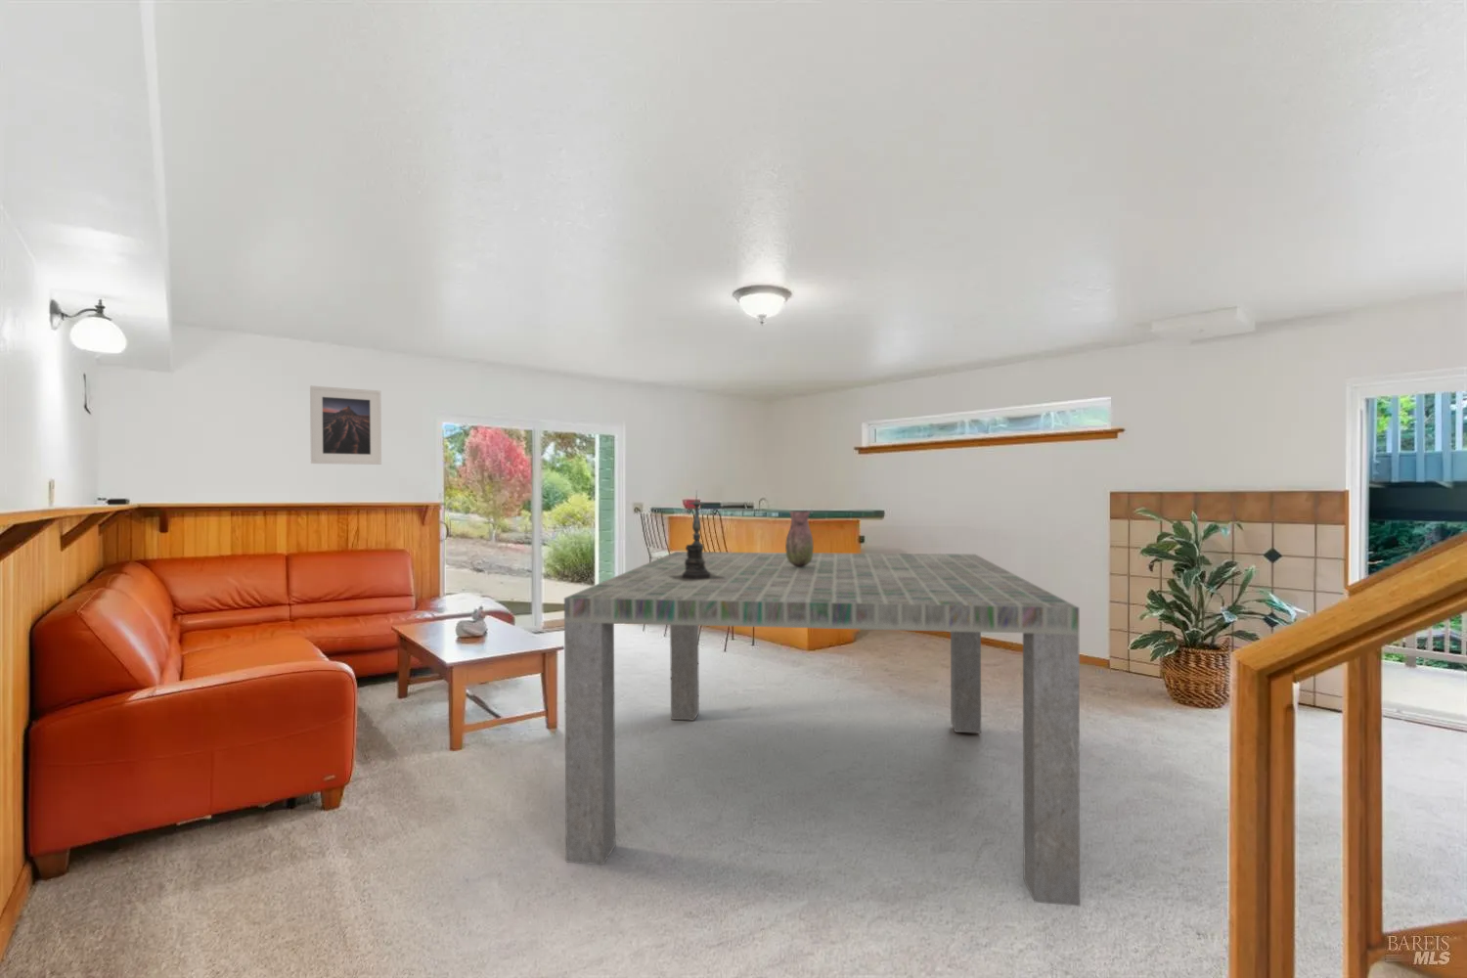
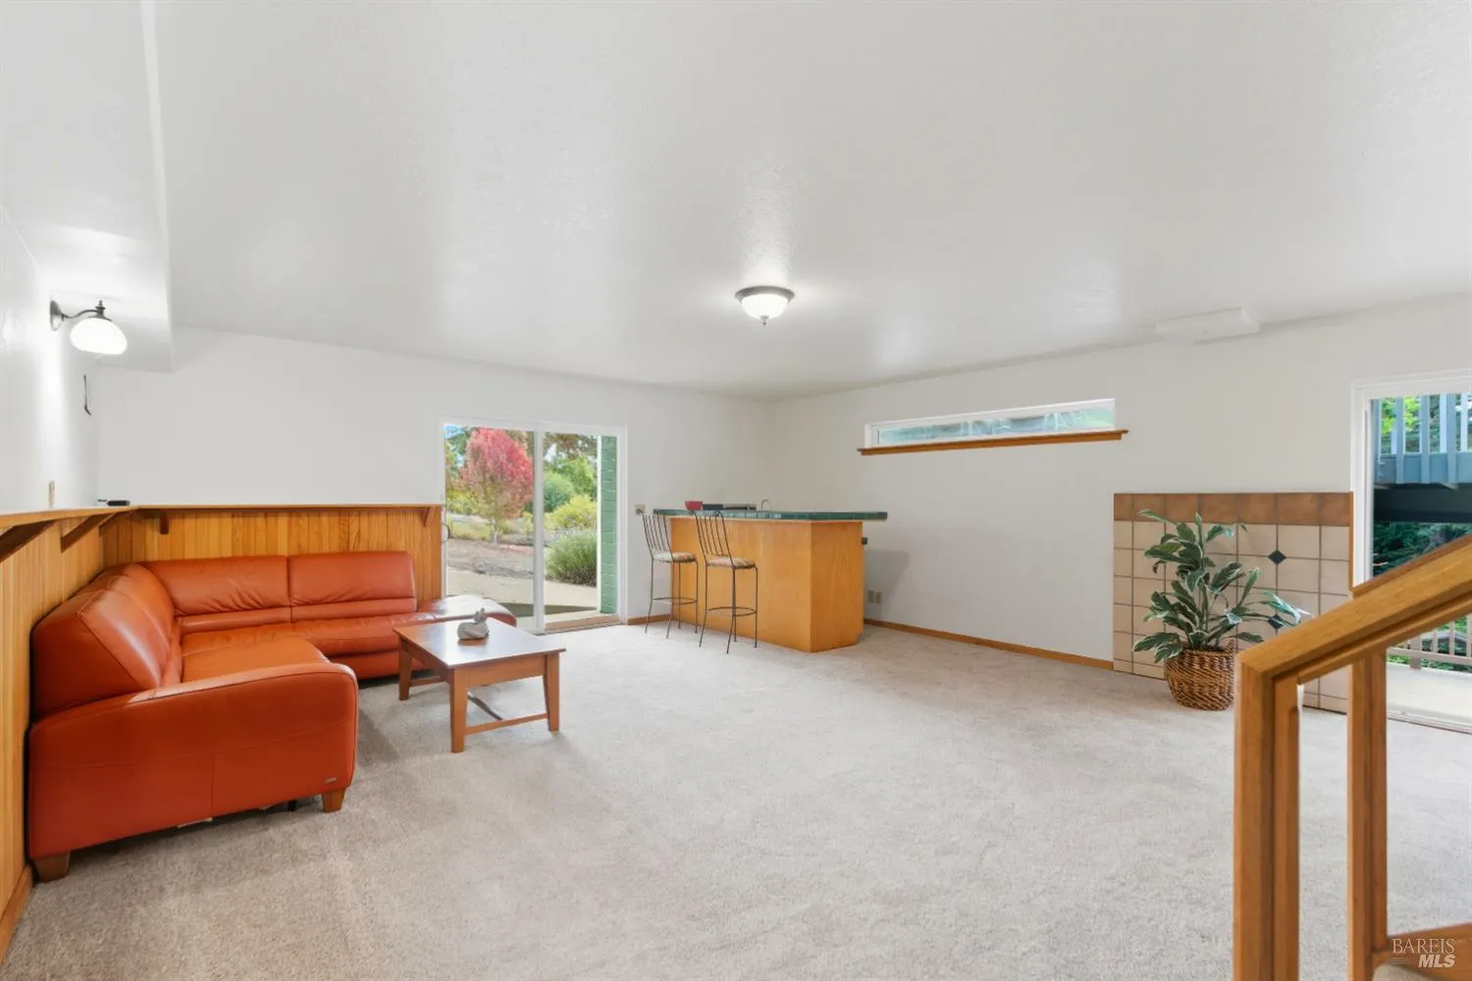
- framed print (346, 426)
- vase (799, 538)
- dining table (823, 628)
- candle holder (696, 533)
